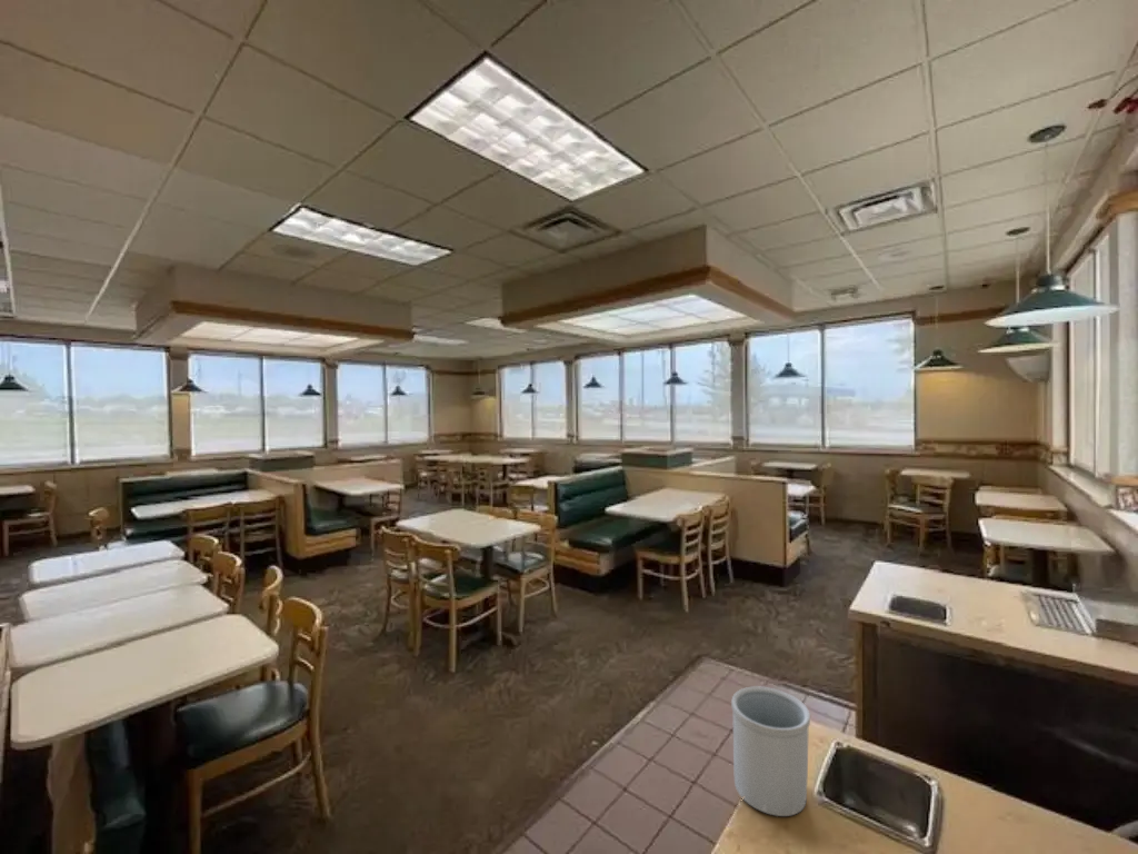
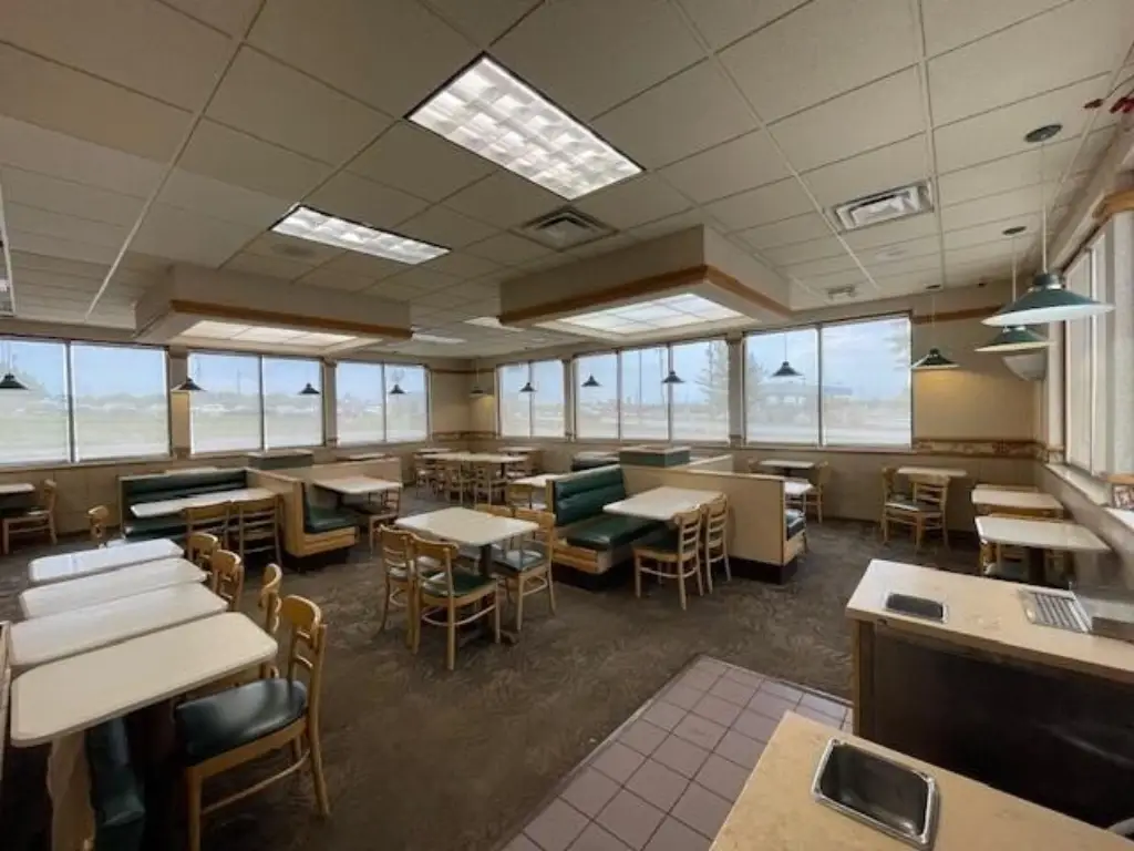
- utensil holder (770, 748)
